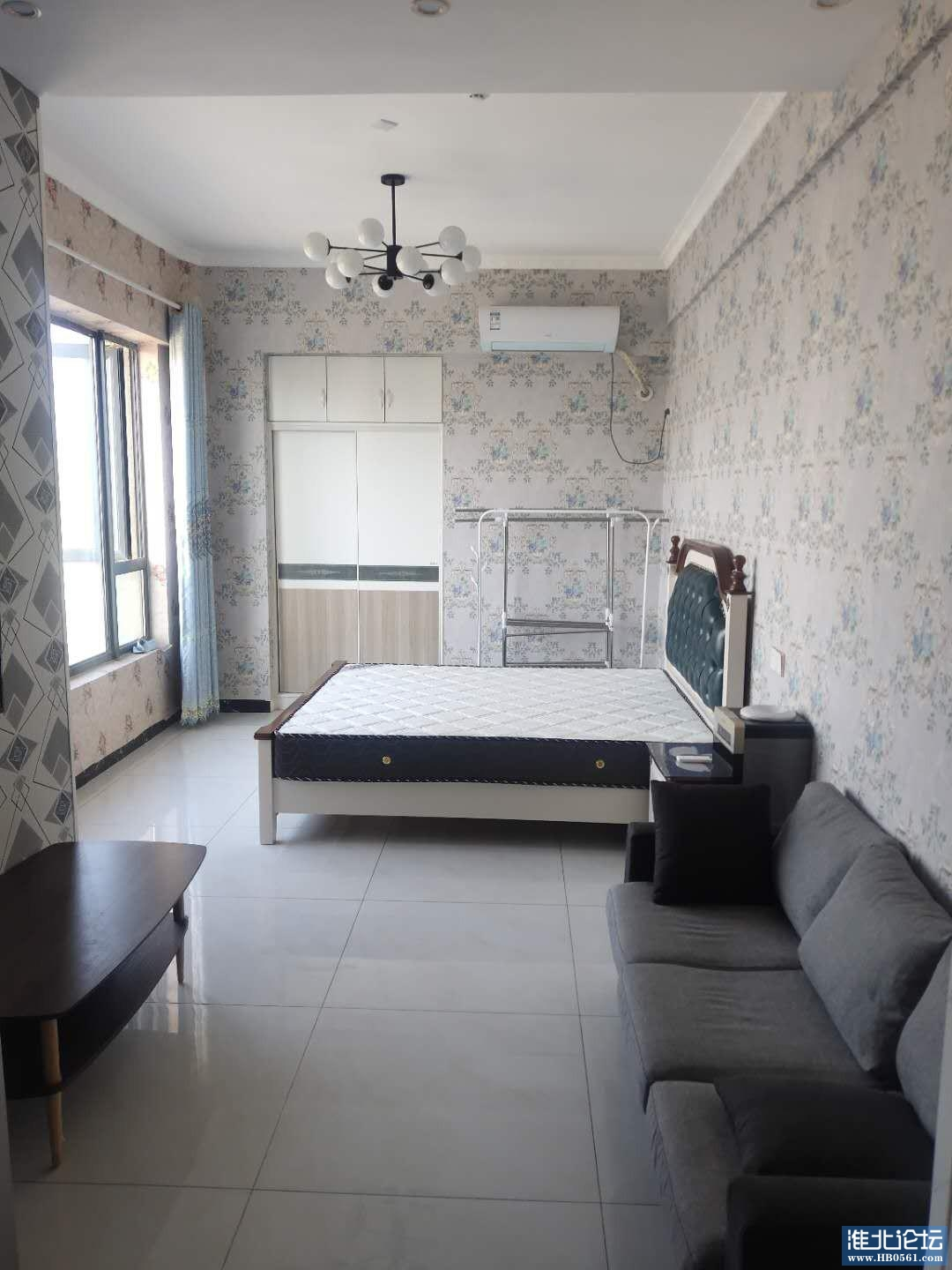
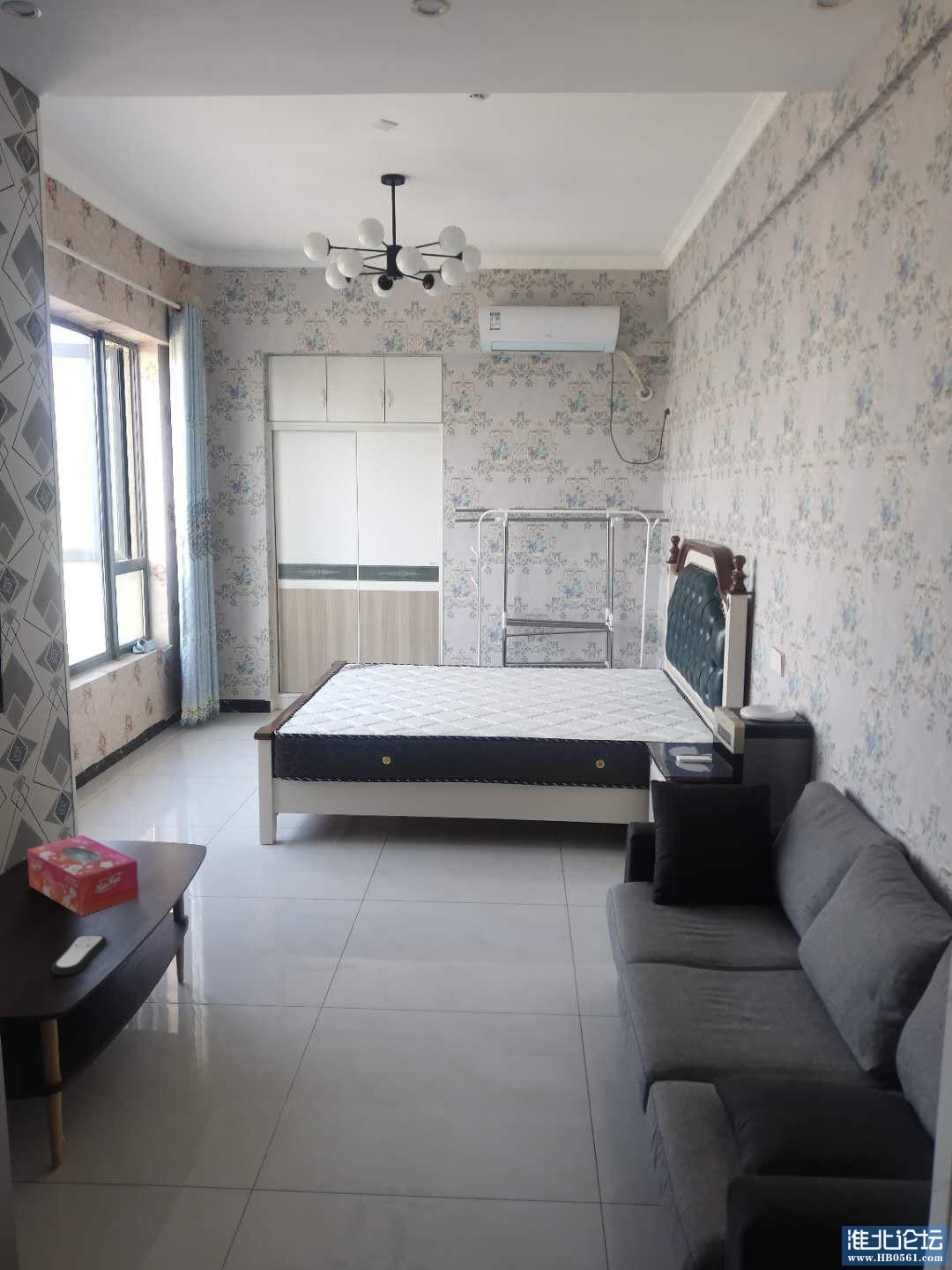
+ tissue box (82, 873)
+ remote control (78, 953)
